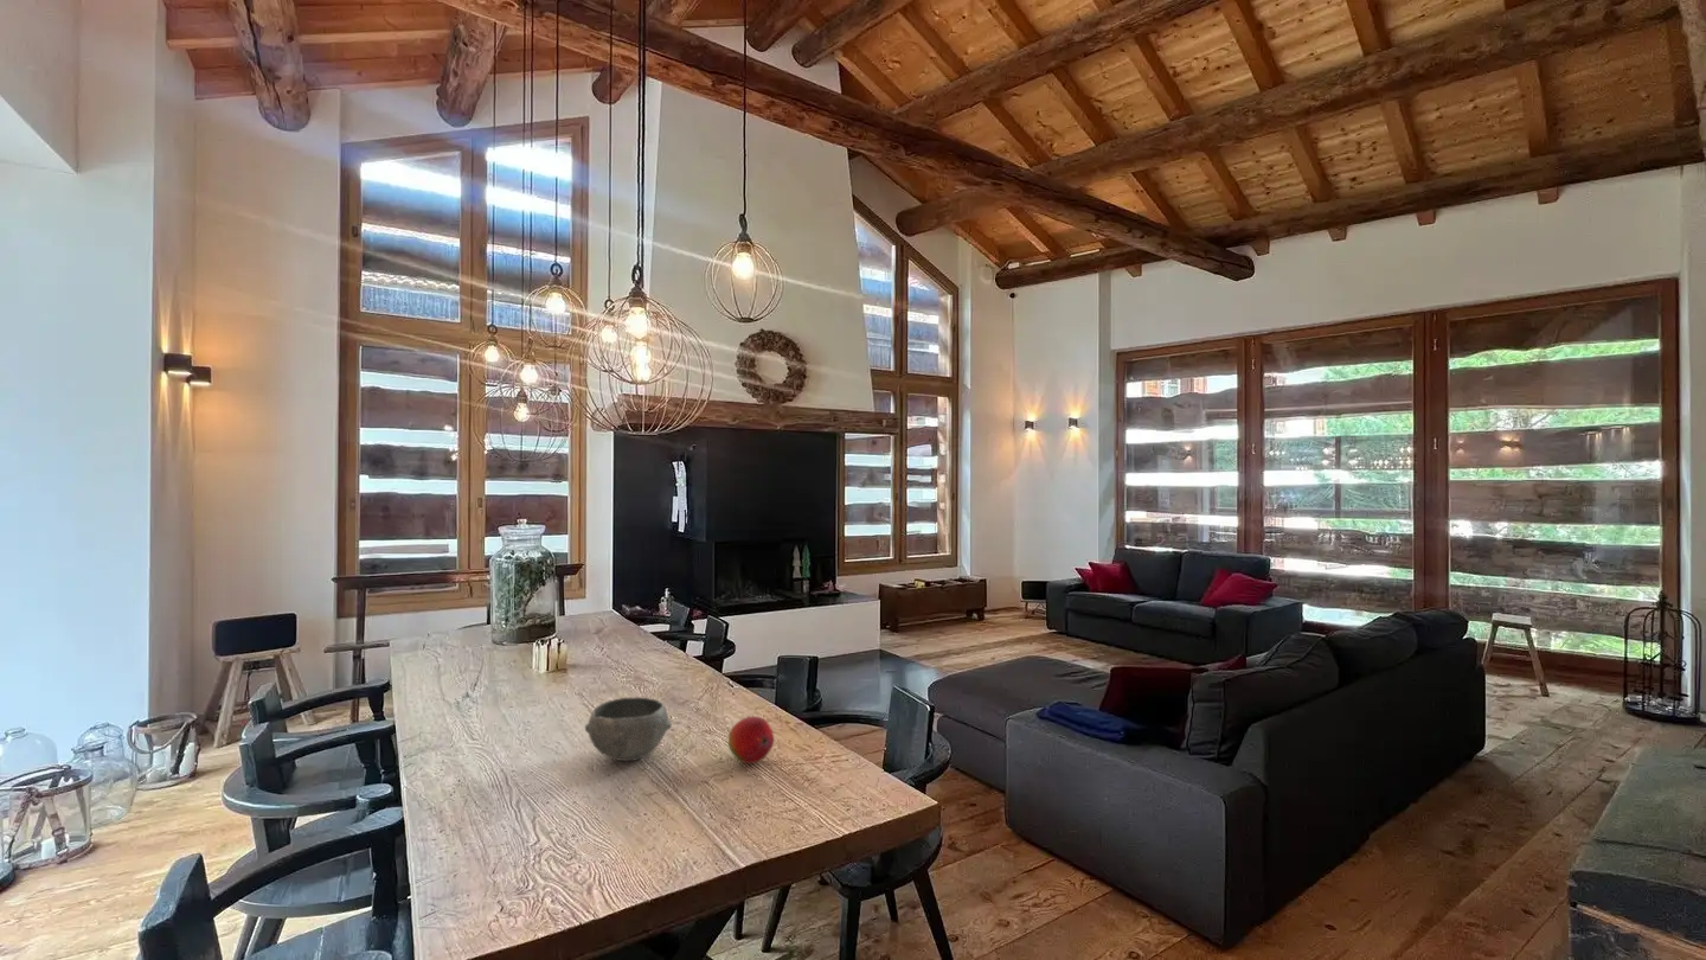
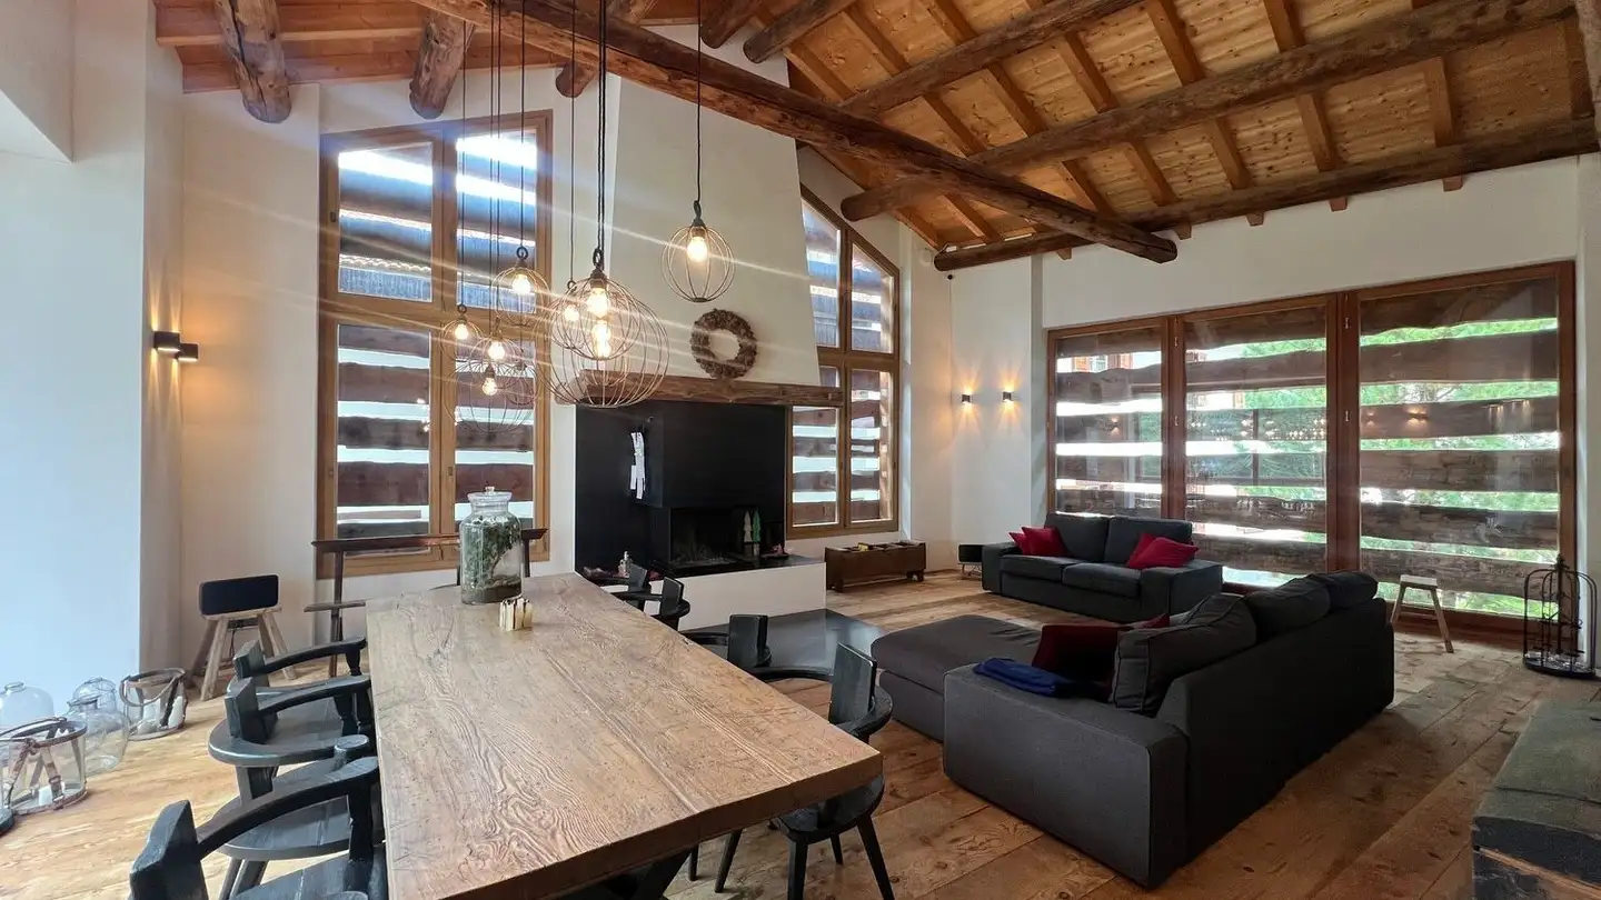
- bowl (628, 731)
- fruit (749, 738)
